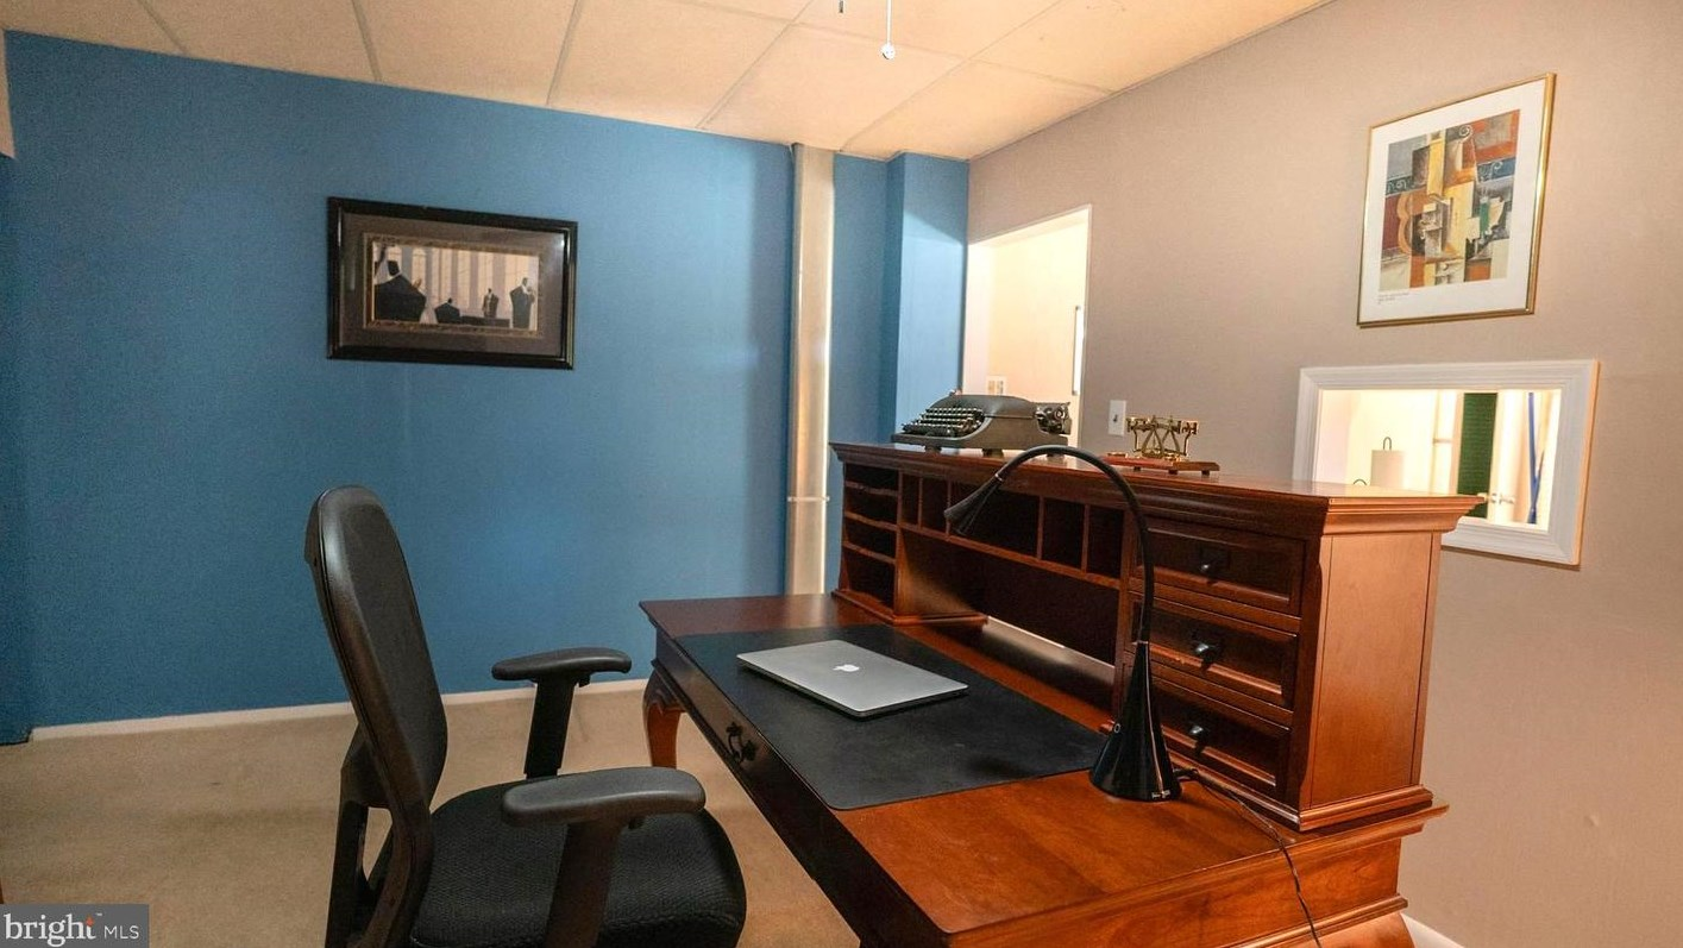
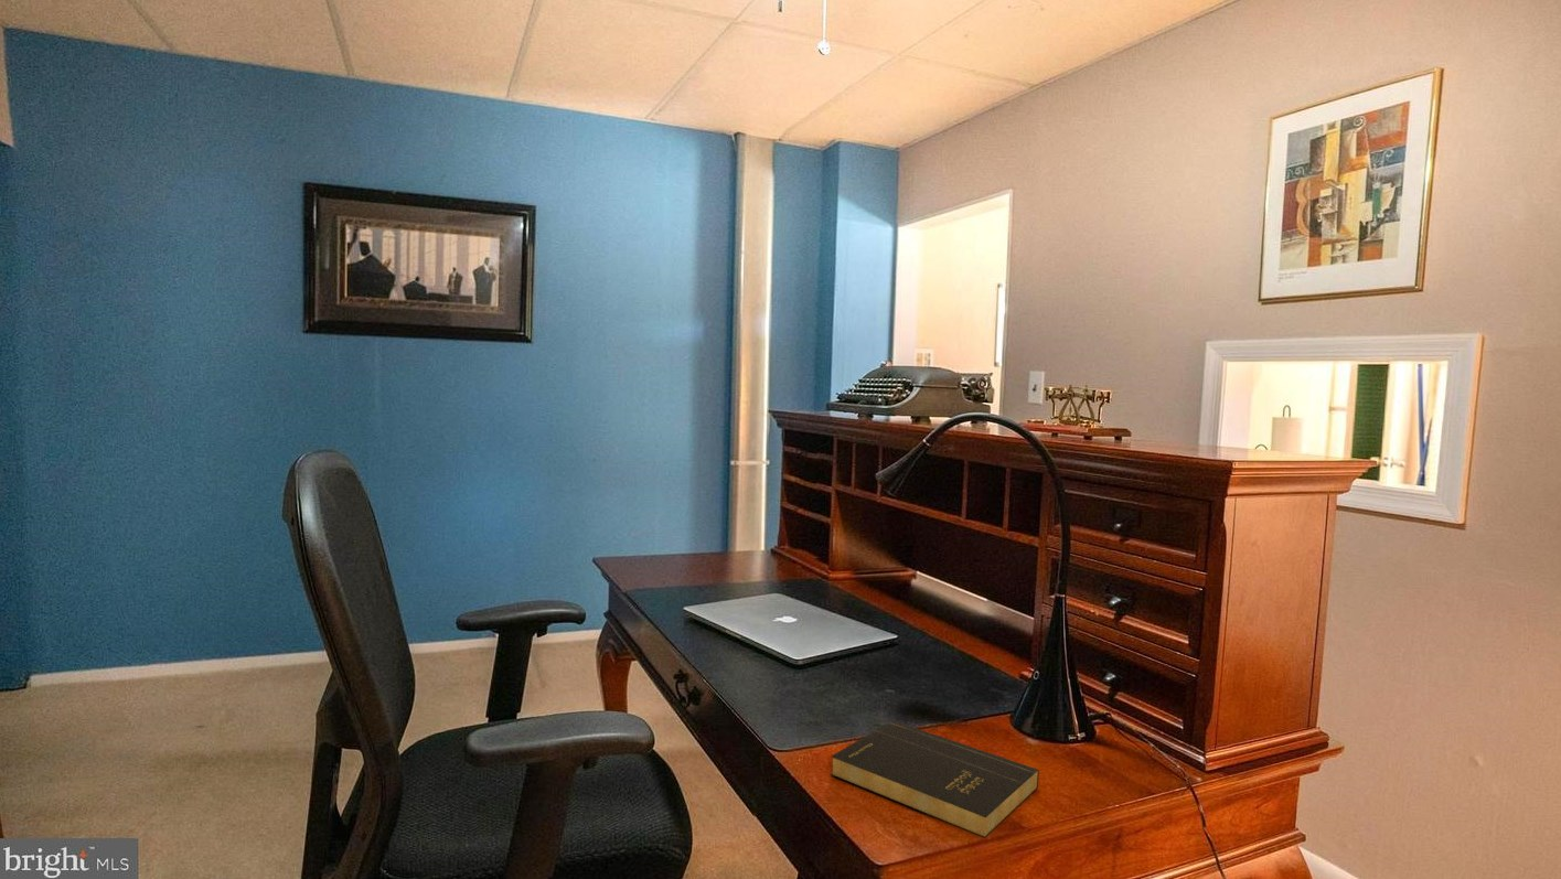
+ book (929, 770)
